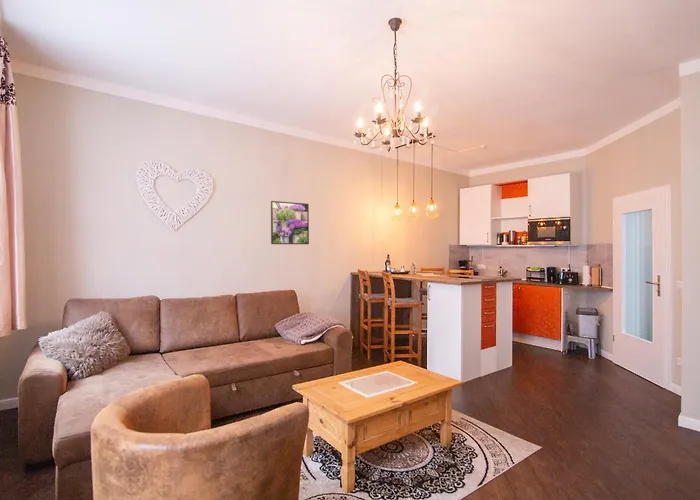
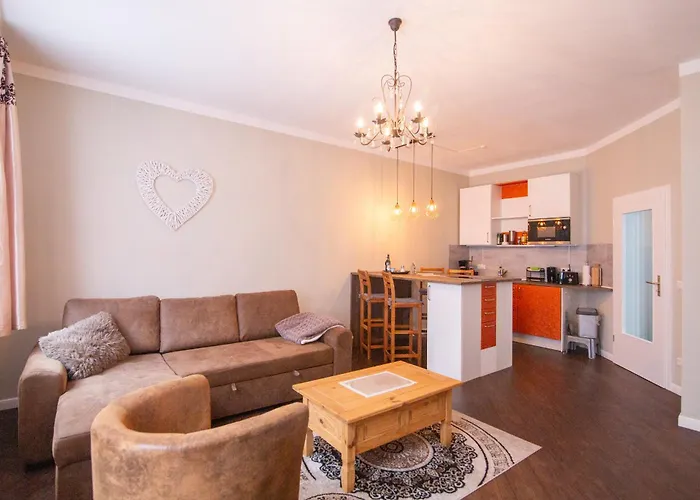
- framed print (290, 223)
